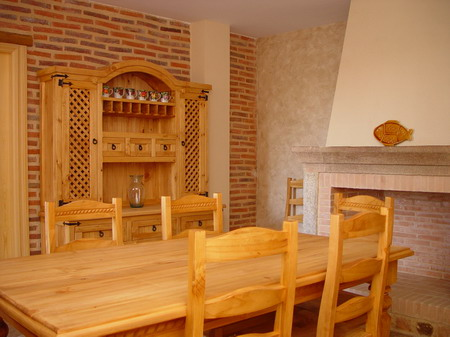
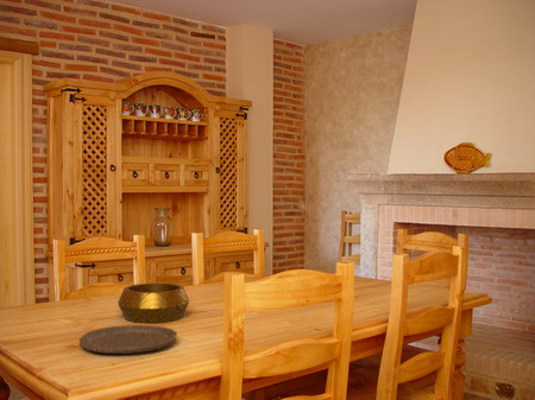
+ decorative bowl (153, 301)
+ plate (128, 339)
